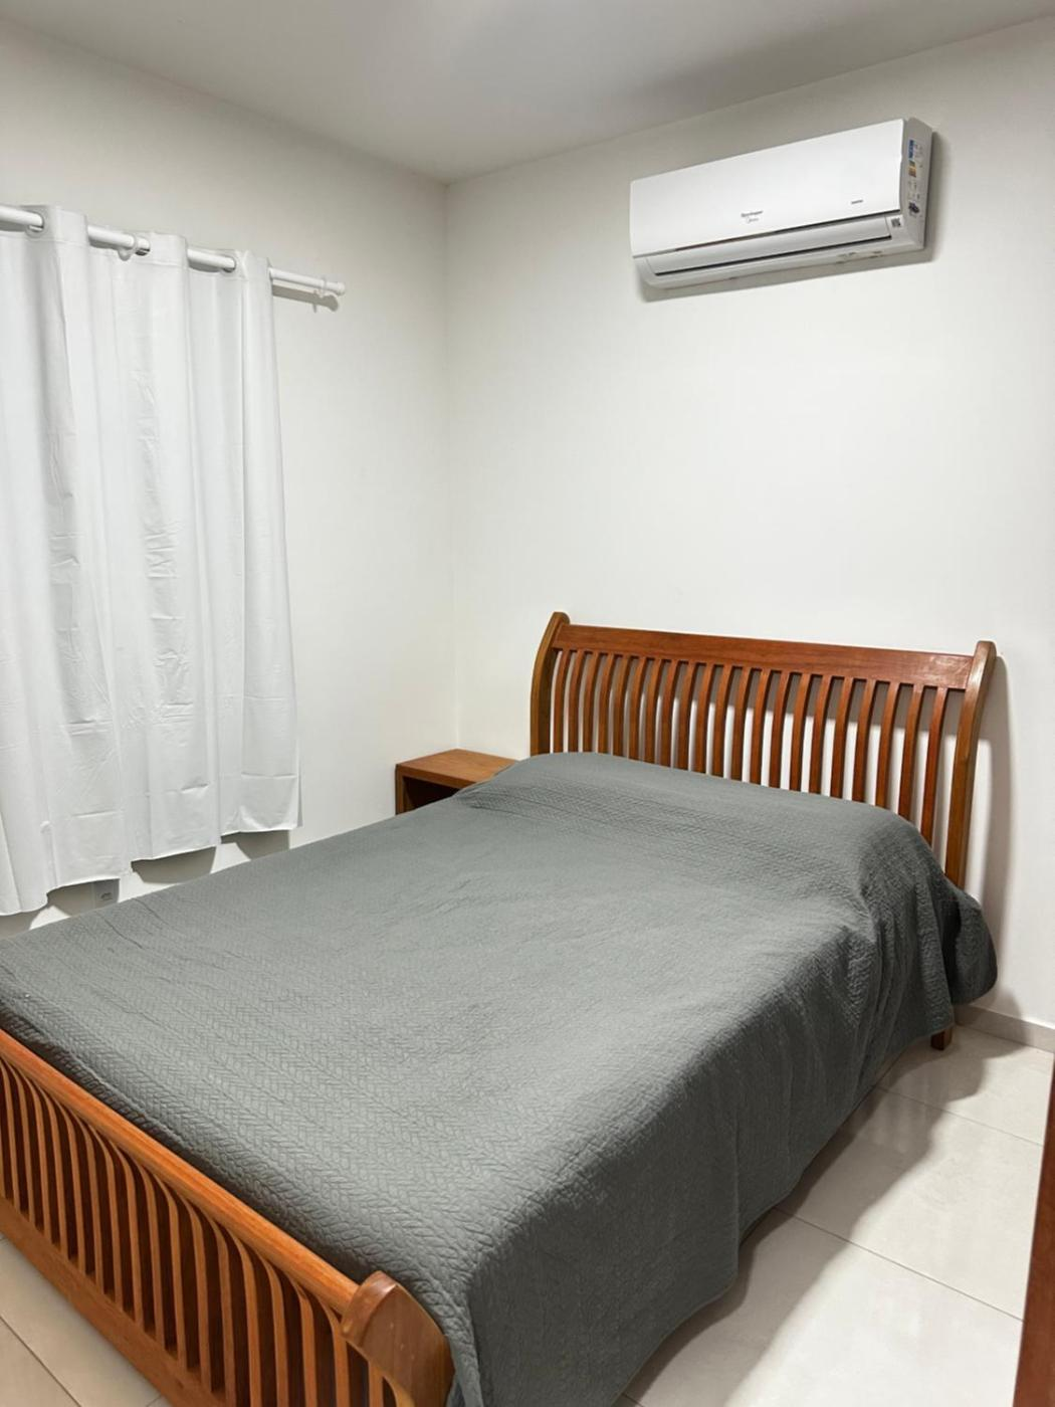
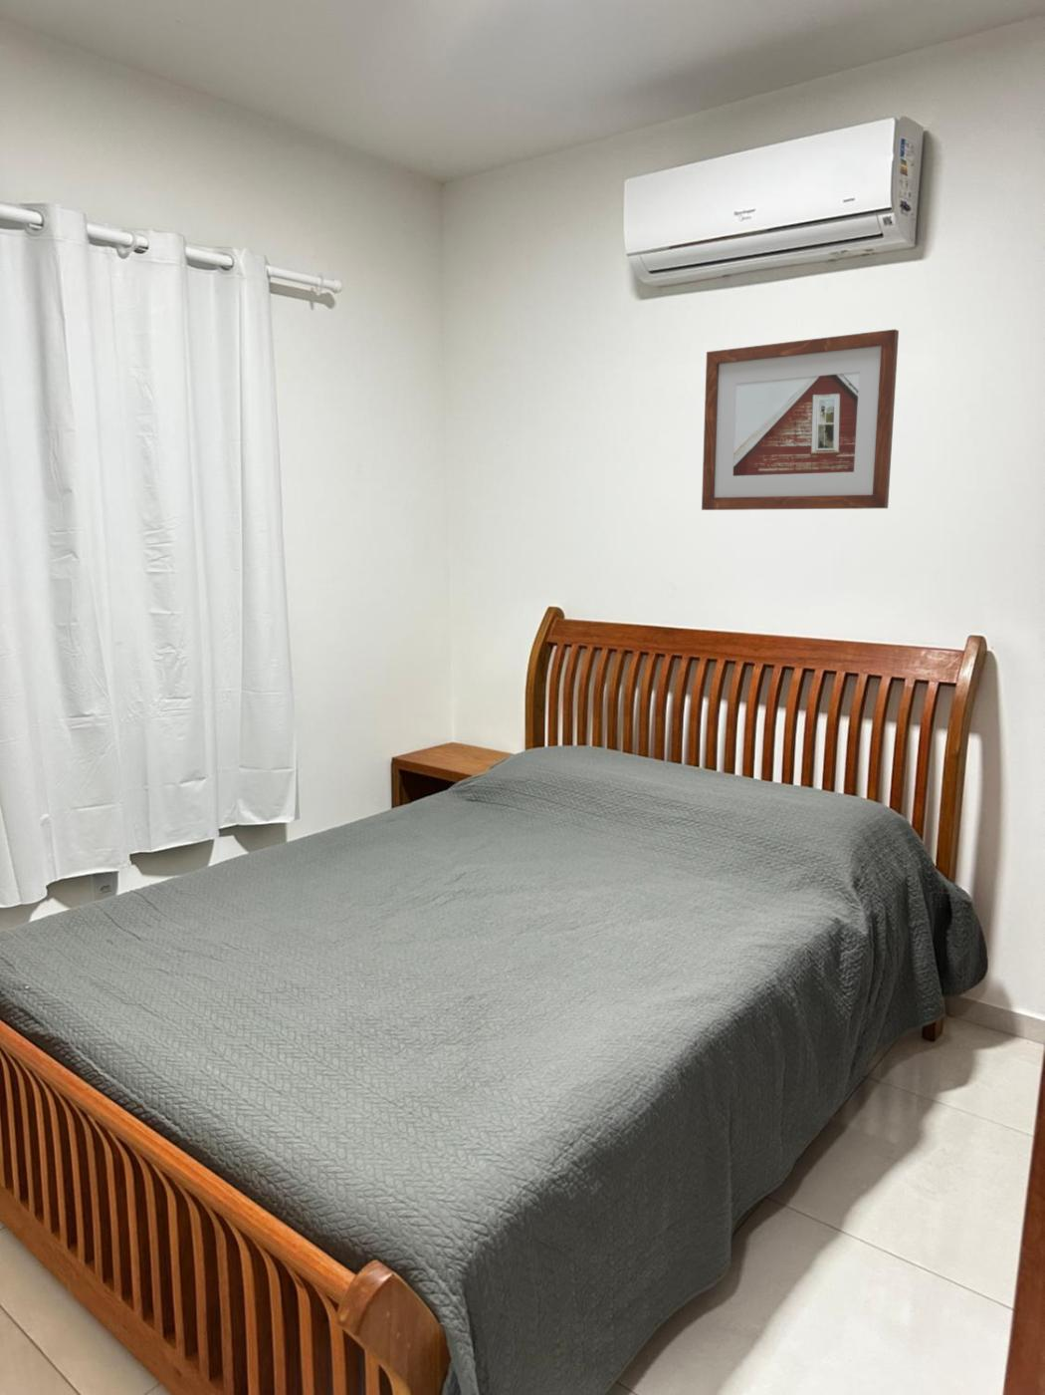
+ picture frame (793, 426)
